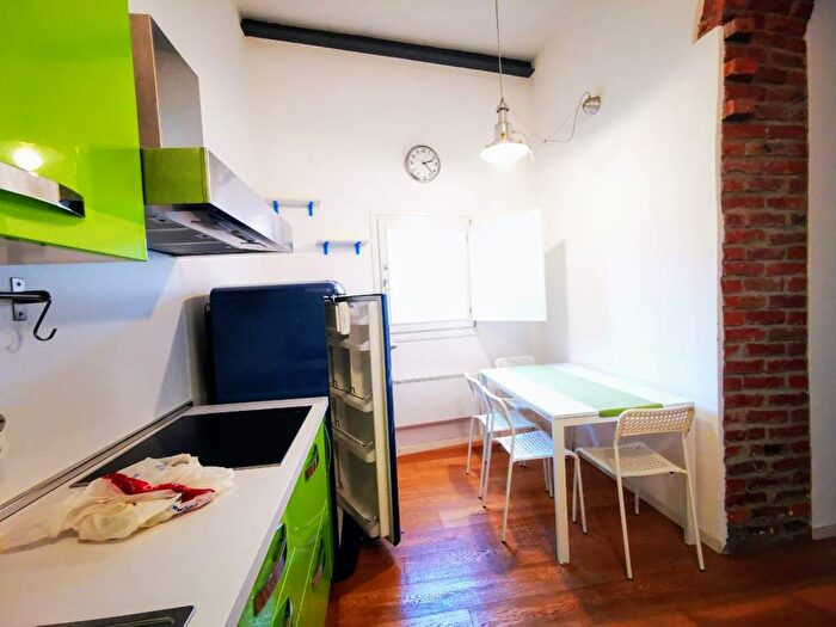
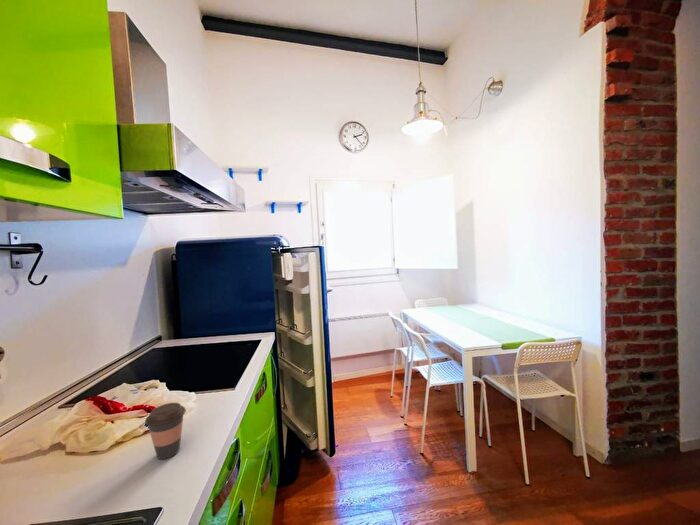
+ coffee cup (167, 430)
